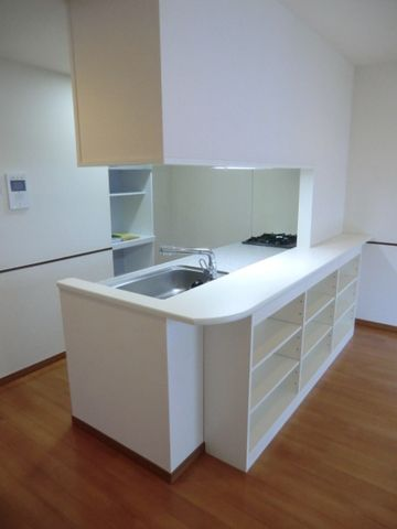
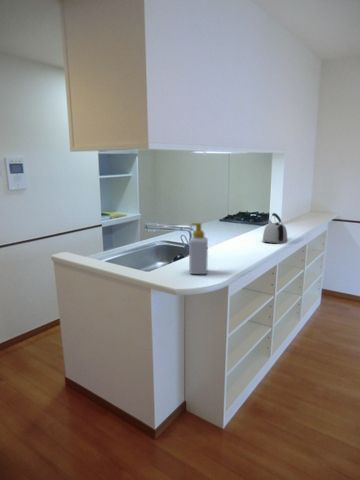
+ kettle (275, 227)
+ soap bottle (198, 248)
